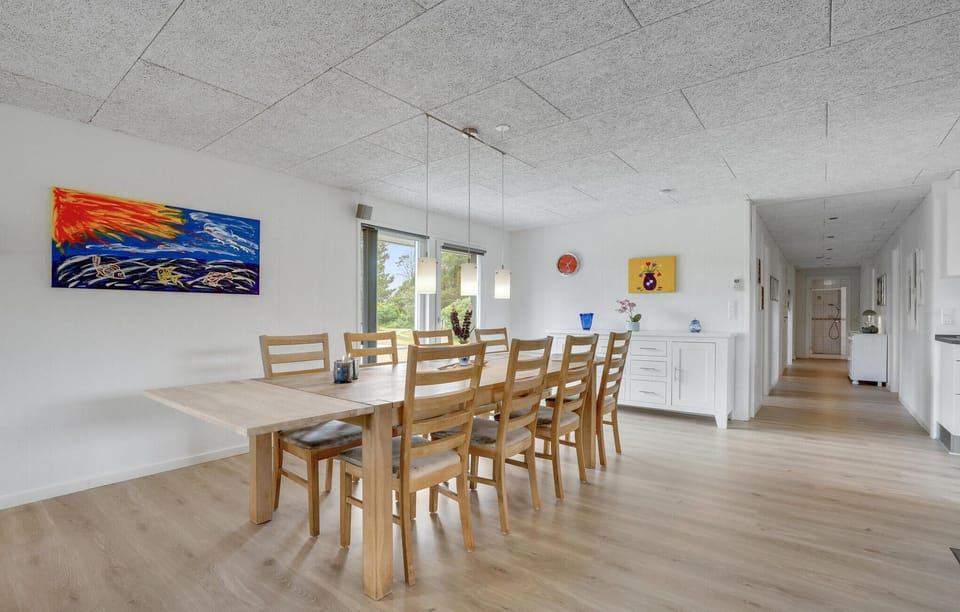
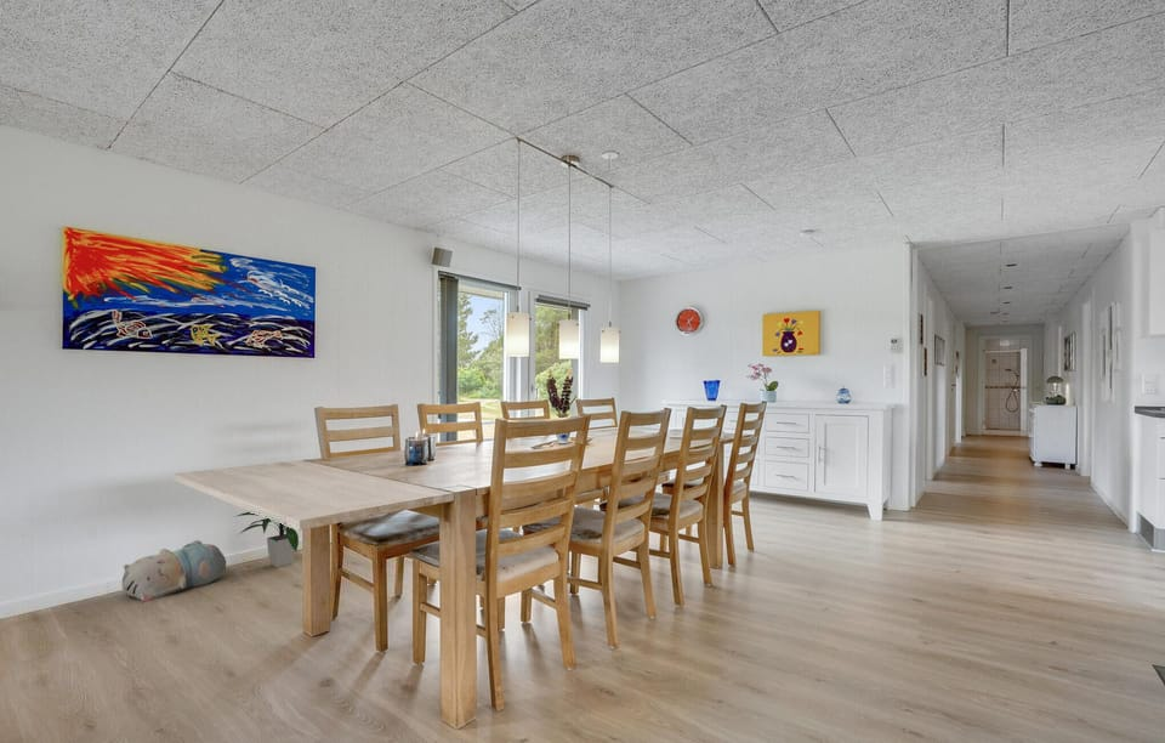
+ plush toy (175, 568)
+ indoor plant (278, 522)
